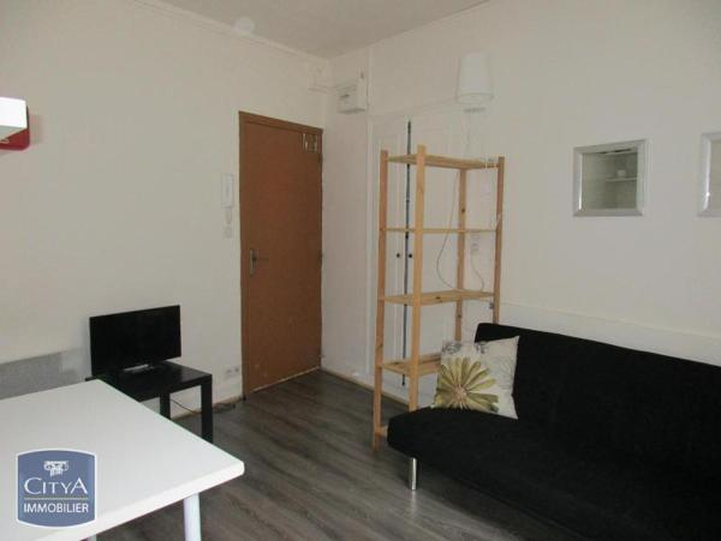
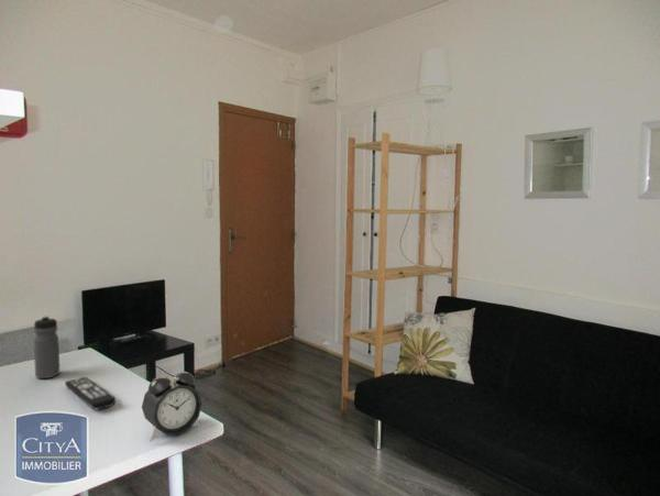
+ water bottle (46, 345)
+ alarm clock (170, 403)
+ remote control (89, 392)
